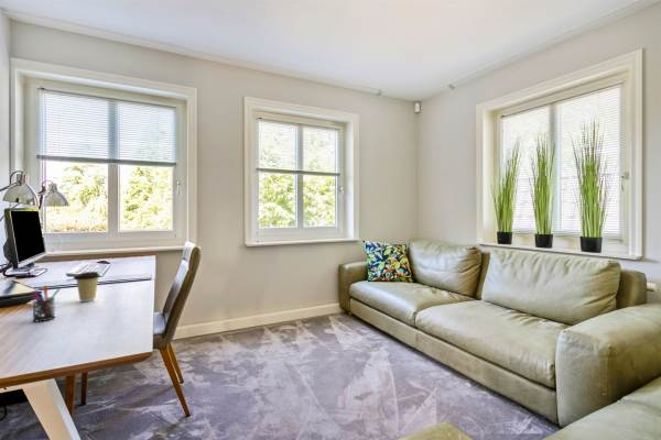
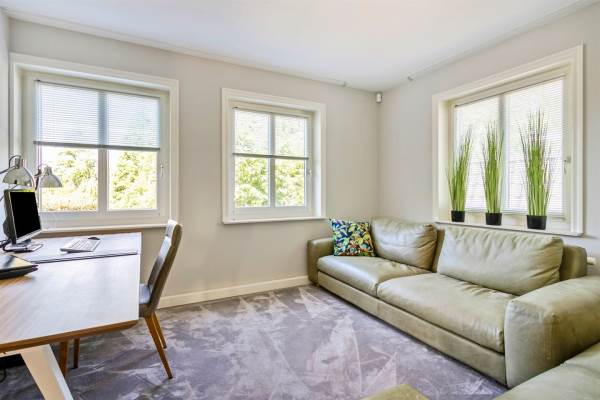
- pen holder (46, 301)
- coffee cup (87, 286)
